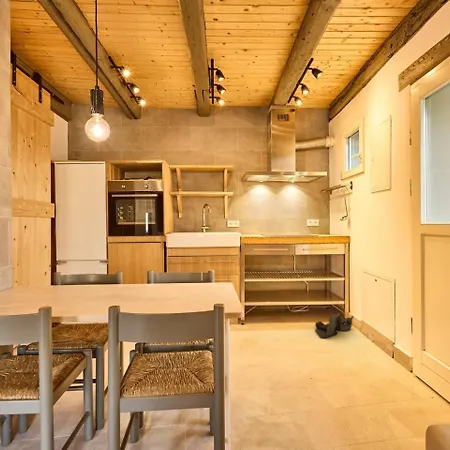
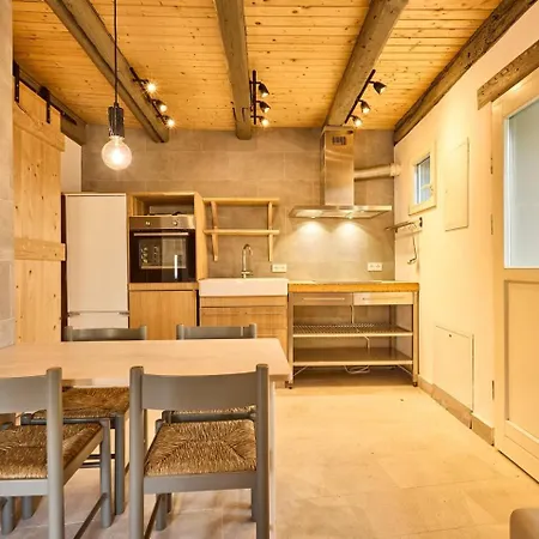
- bag (335, 320)
